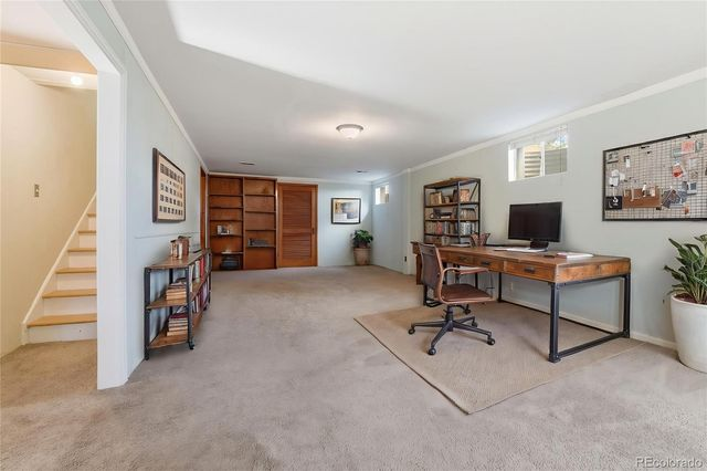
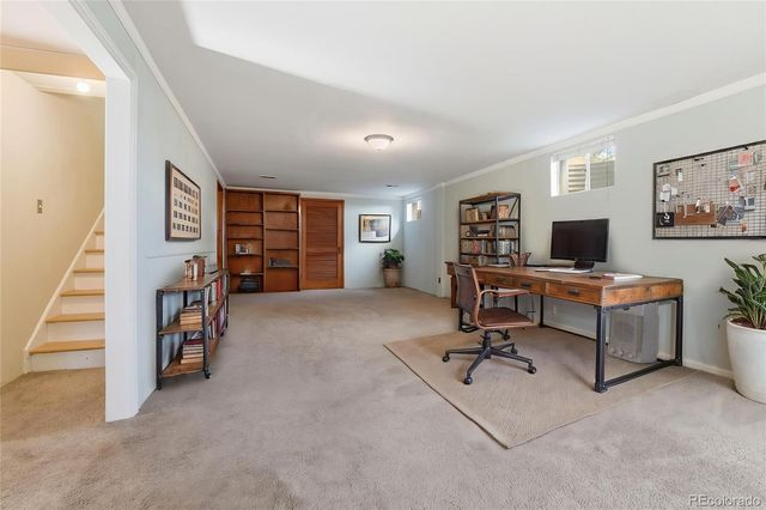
+ air purifier (634, 327)
